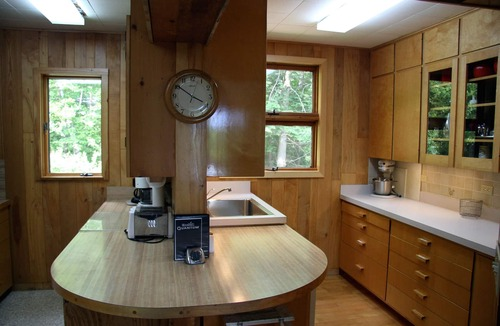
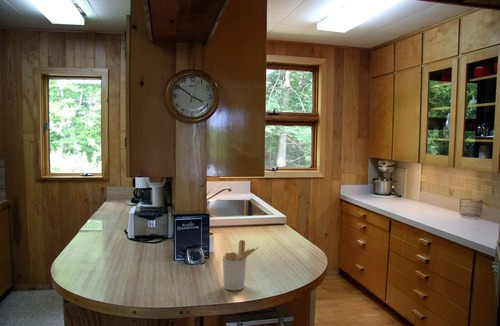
+ utensil holder (239, 265)
